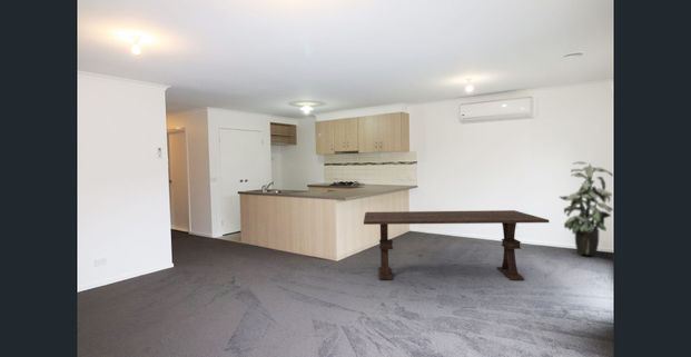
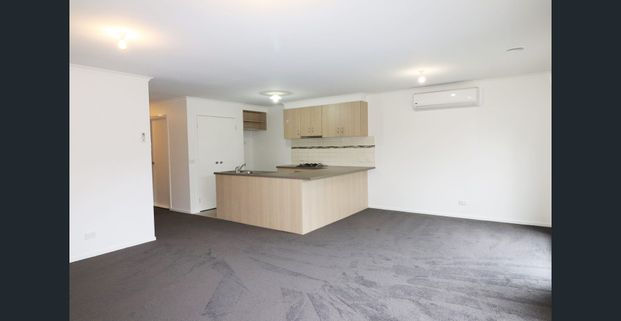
- dining table (446, 222)
- indoor plant (584, 208)
